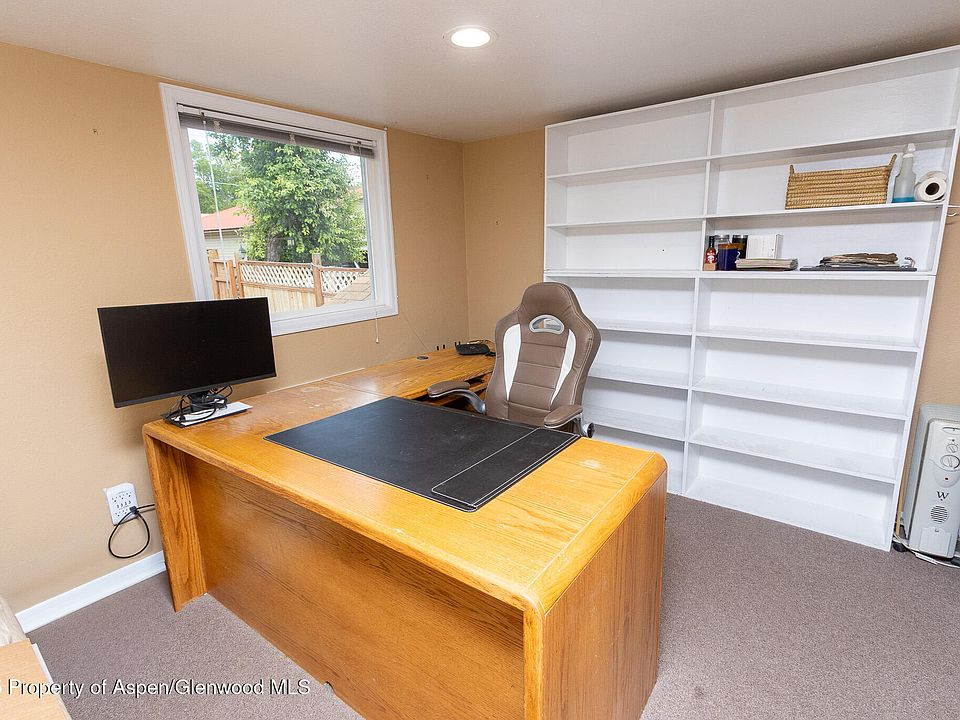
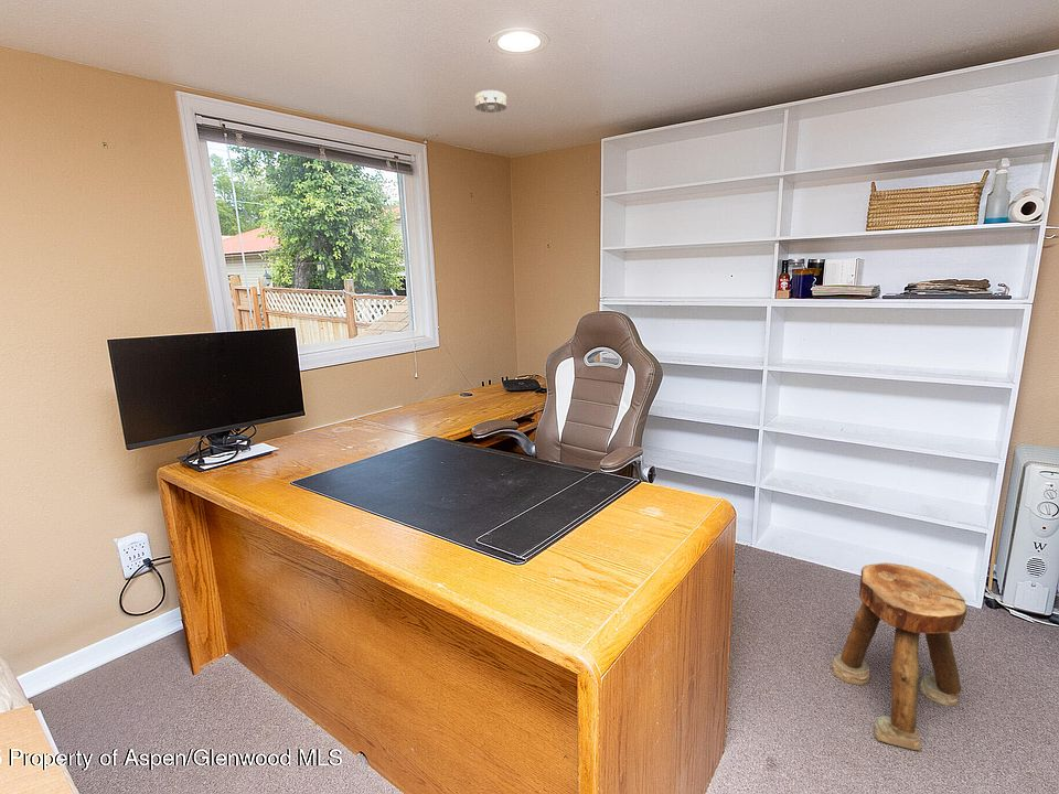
+ smoke detector (490, 100)
+ stool (907, 646)
